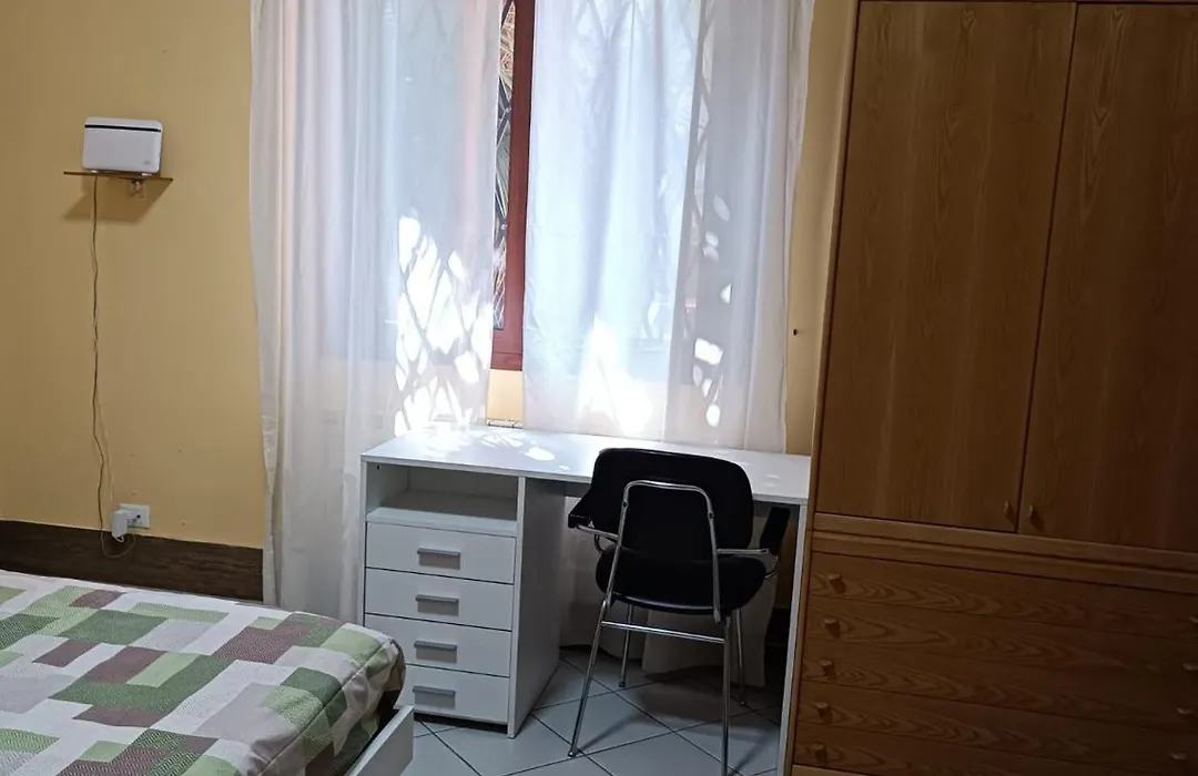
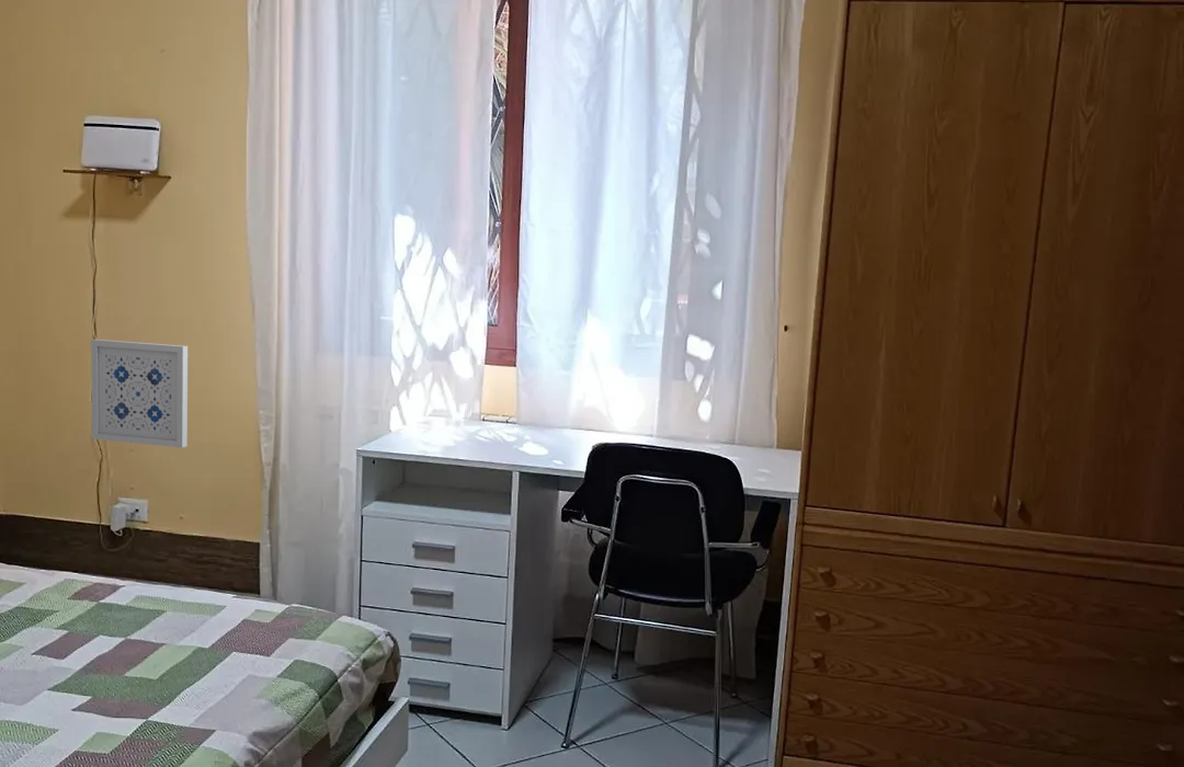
+ wall art (139, 392)
